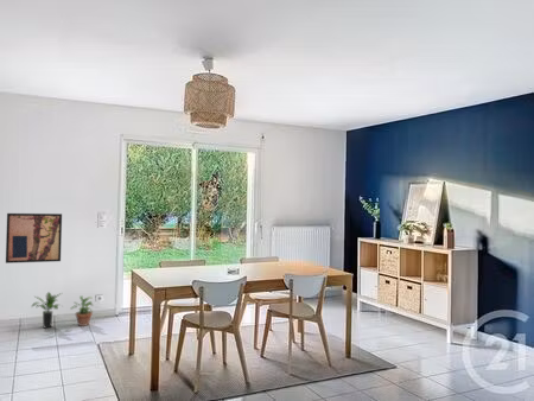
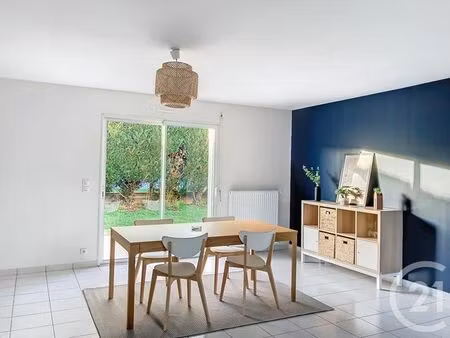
- potted plant (81, 310)
- wall art (34, 237)
- potted plant (47, 310)
